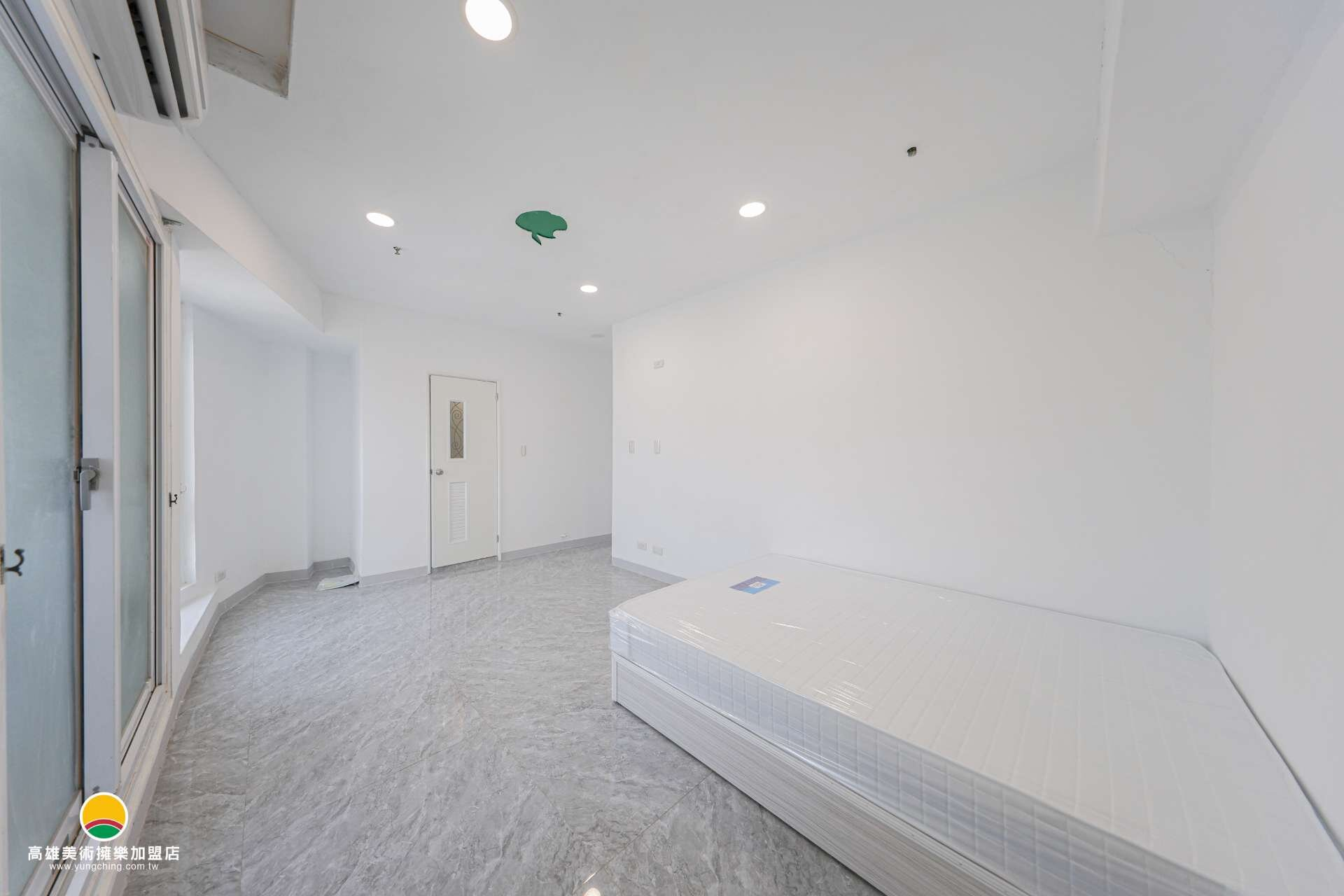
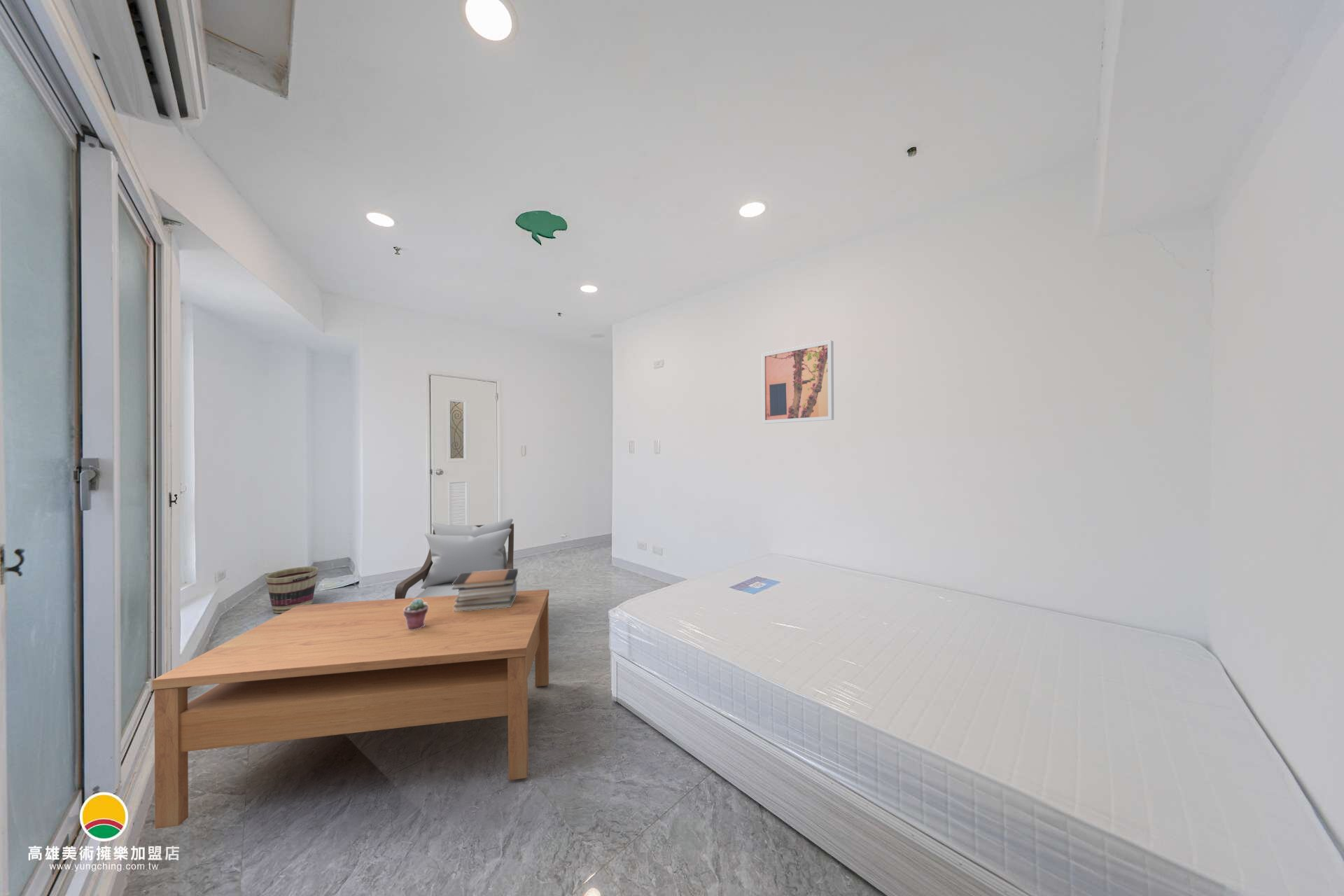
+ coffee table (398, 680)
+ armchair (466, 572)
+ basket (293, 589)
+ wall art (795, 384)
+ potted succulent (416, 612)
+ book stack (487, 589)
